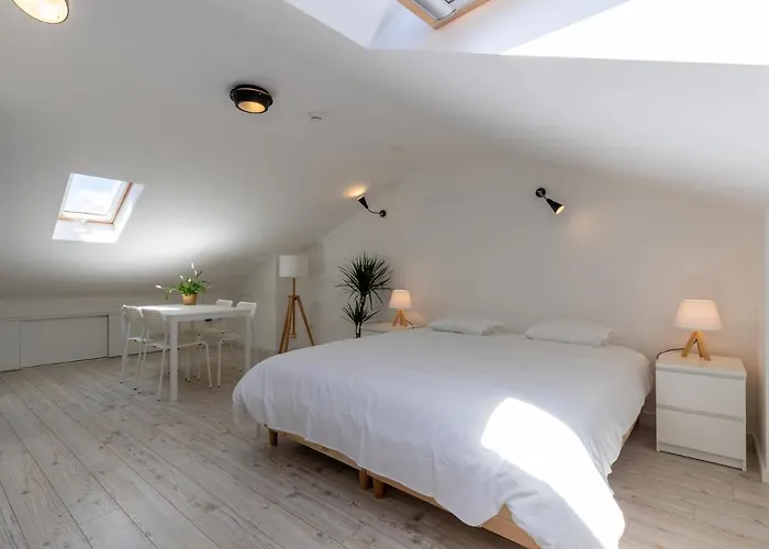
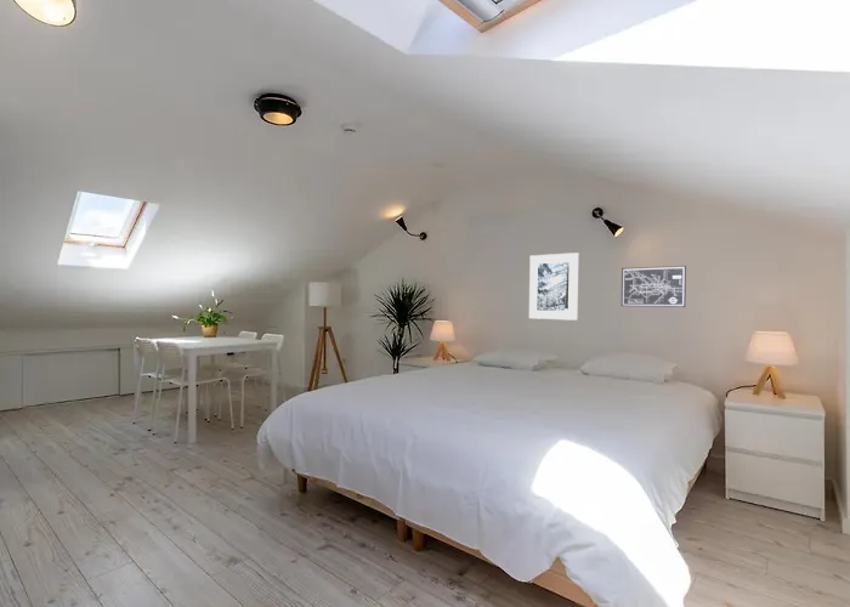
+ wall art (652, 287)
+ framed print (552, 287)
